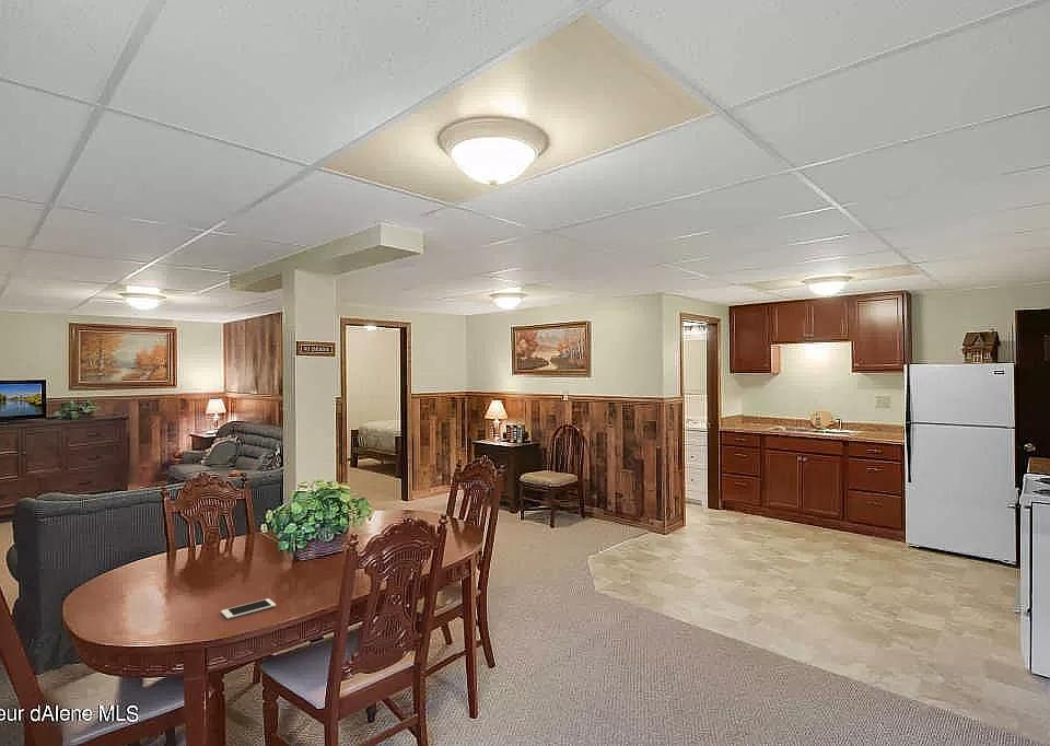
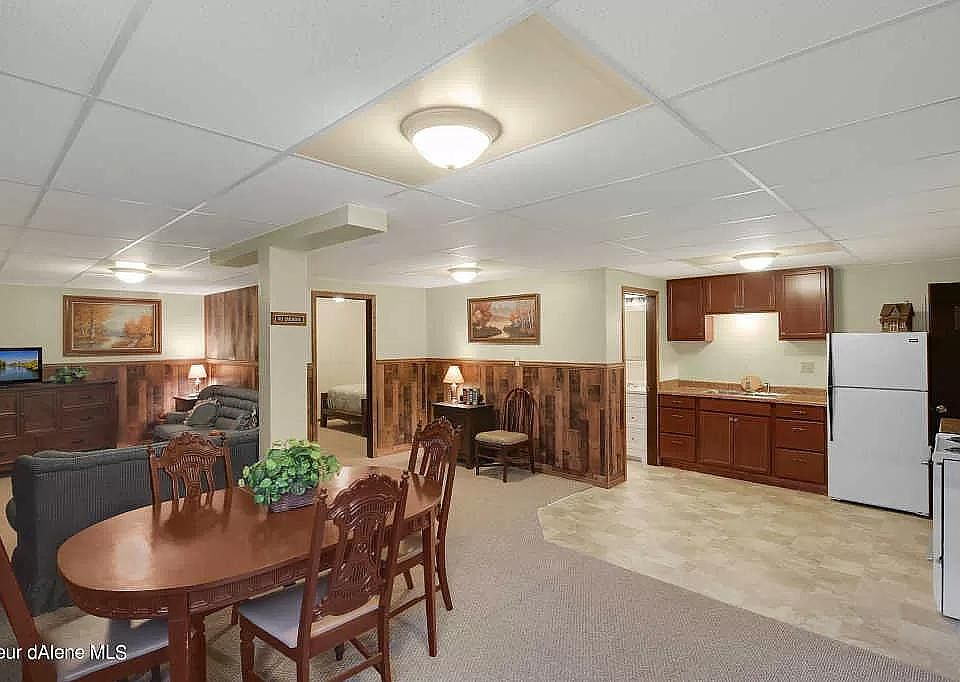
- cell phone (248, 608)
